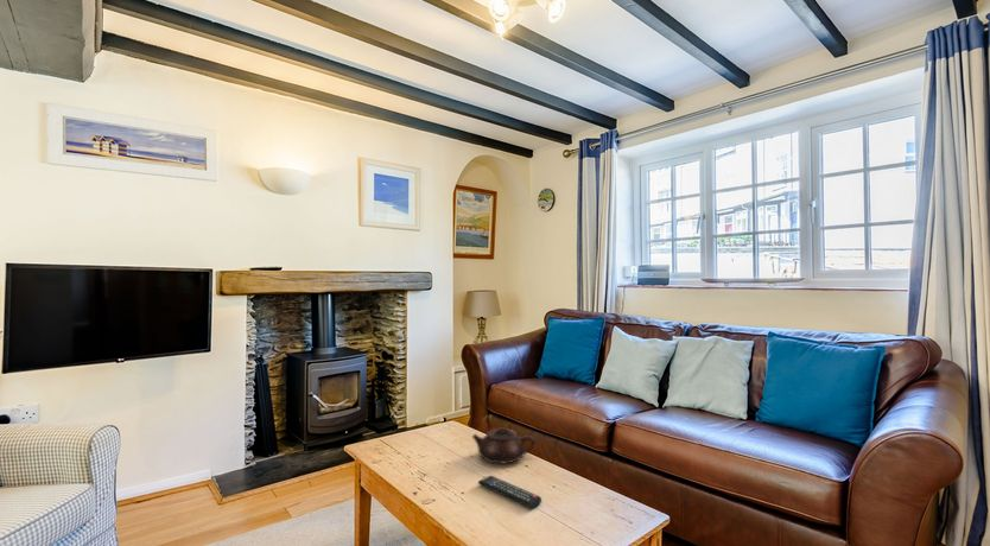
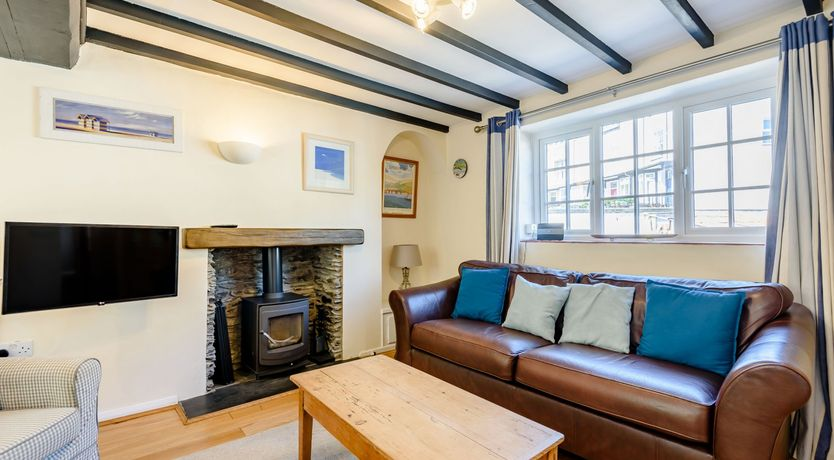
- remote control (508, 490)
- teapot (502, 443)
